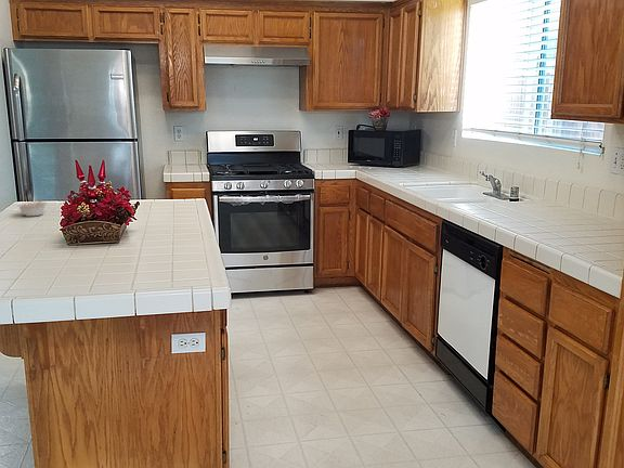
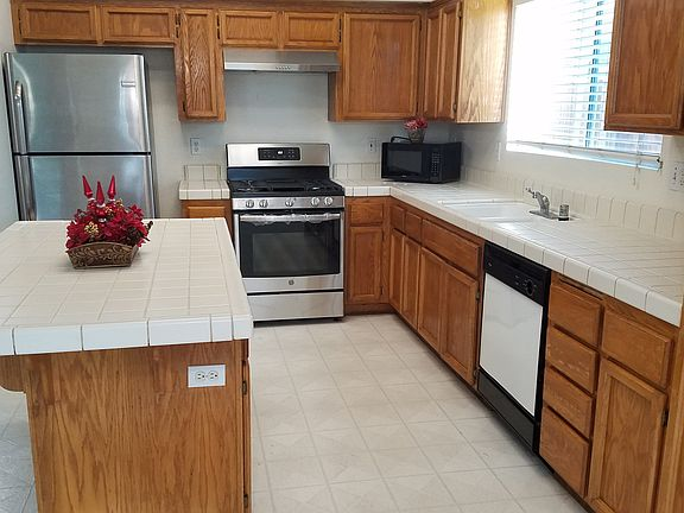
- legume (31, 208)
